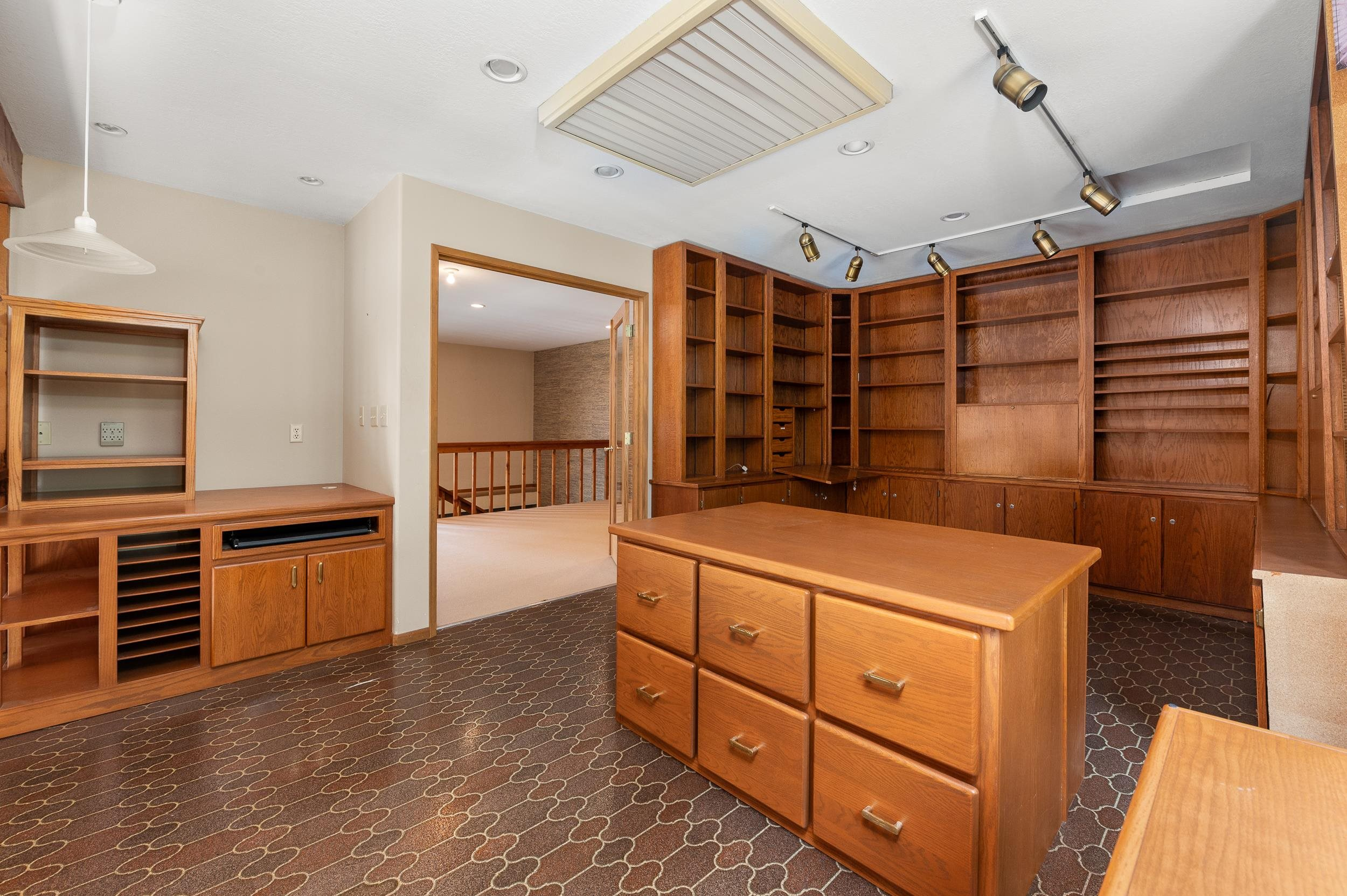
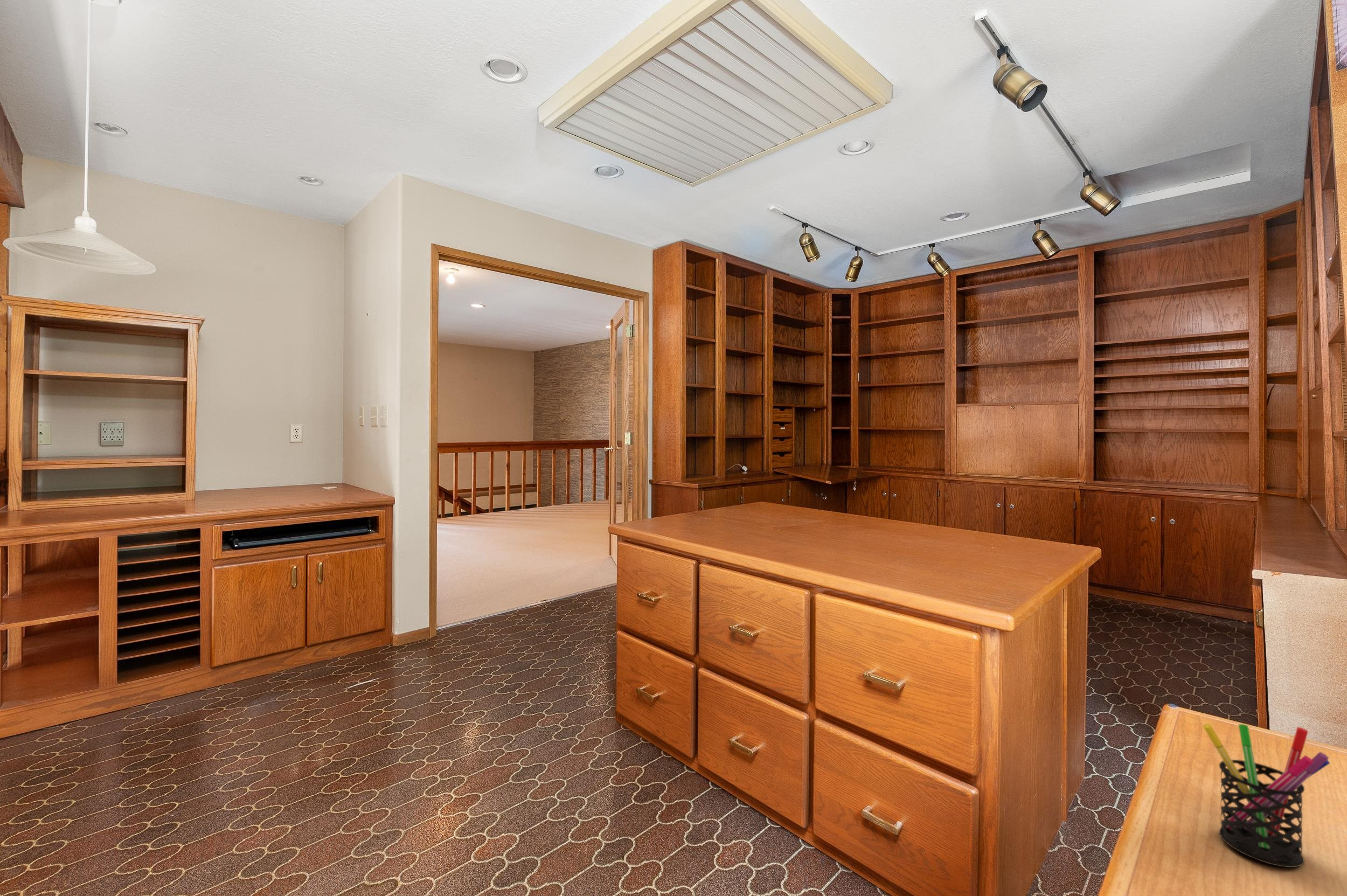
+ pen holder (1261, 782)
